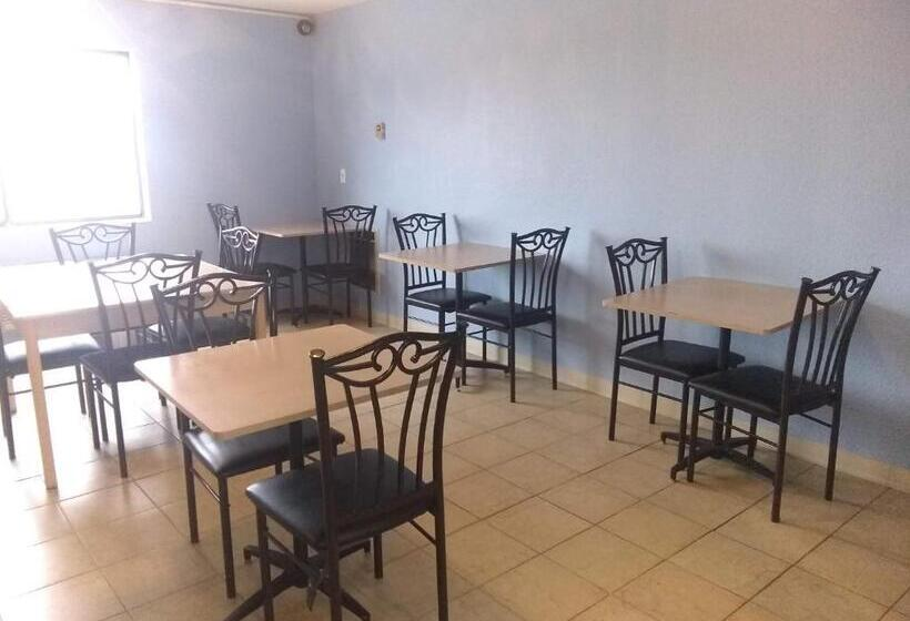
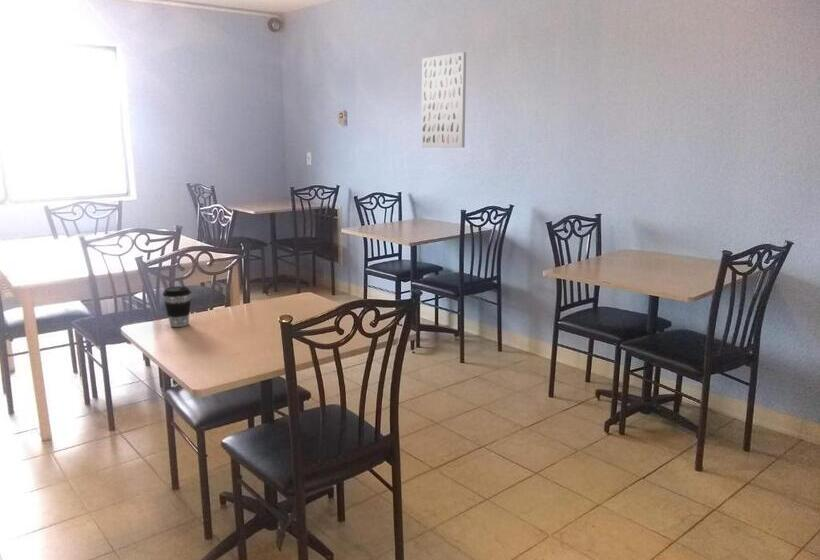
+ coffee cup (178, 306)
+ wall art (442, 102)
